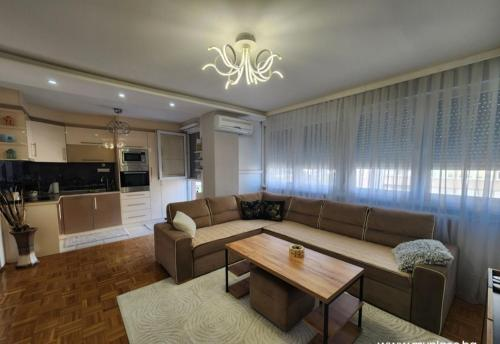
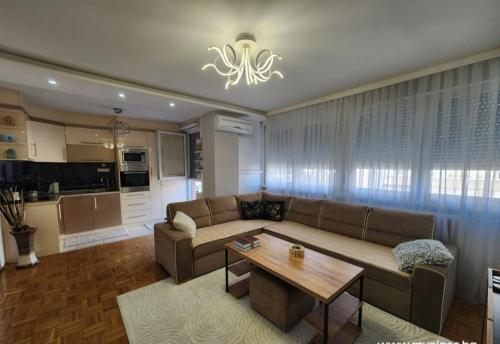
+ hardback book (246, 242)
